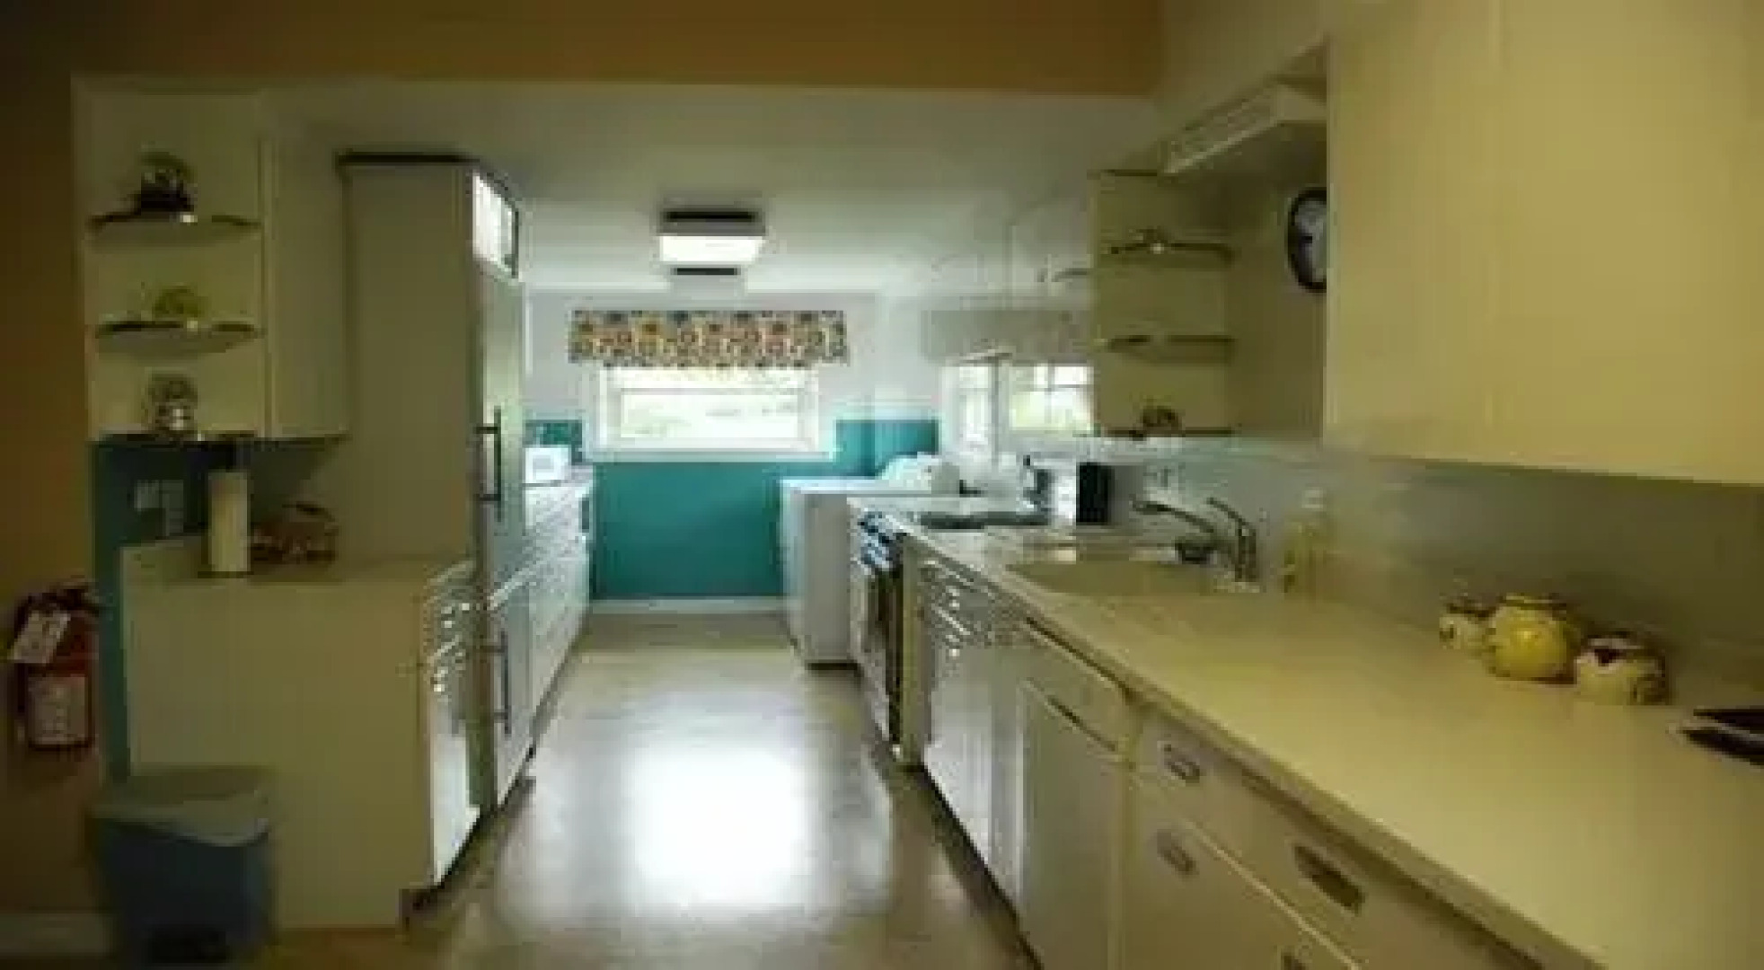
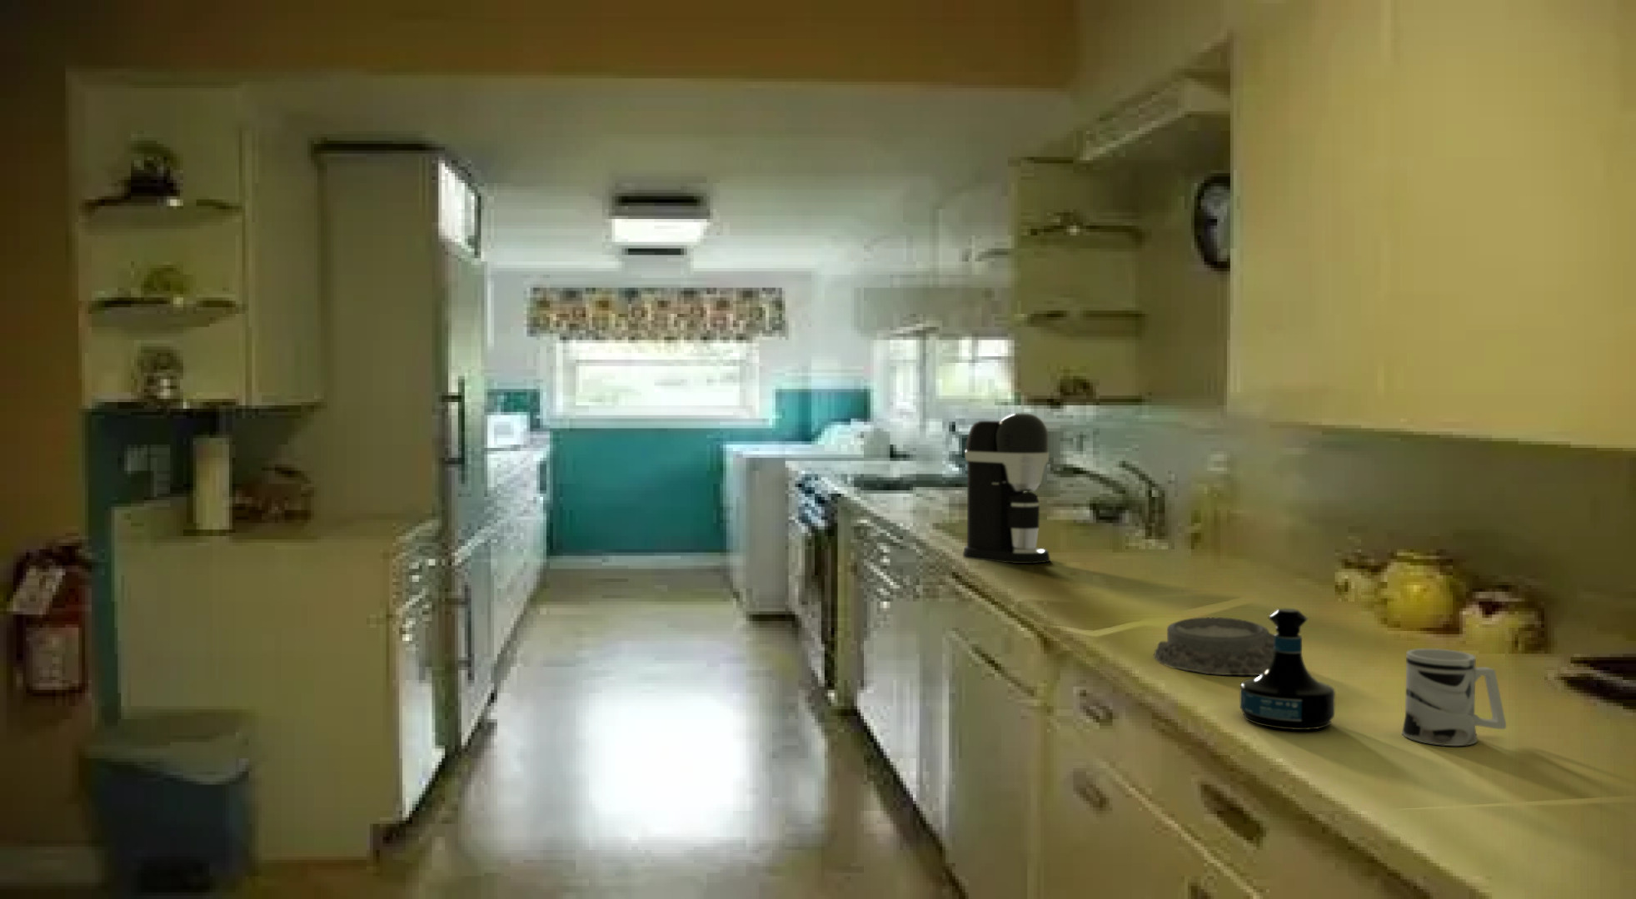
+ coffee maker (1006, 485)
+ mug (1454, 695)
+ tequila bottle (1287, 665)
+ mortar (1218, 642)
